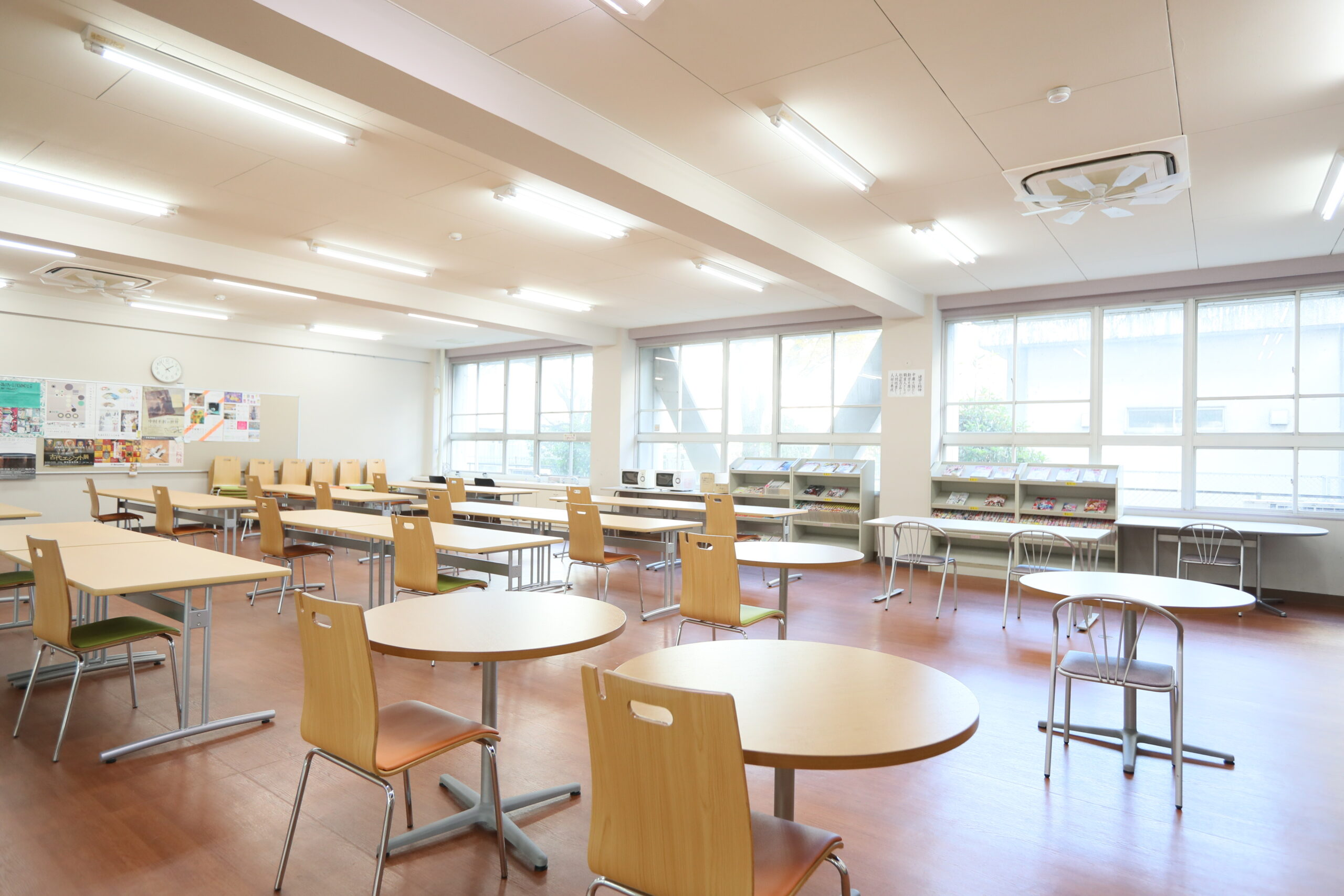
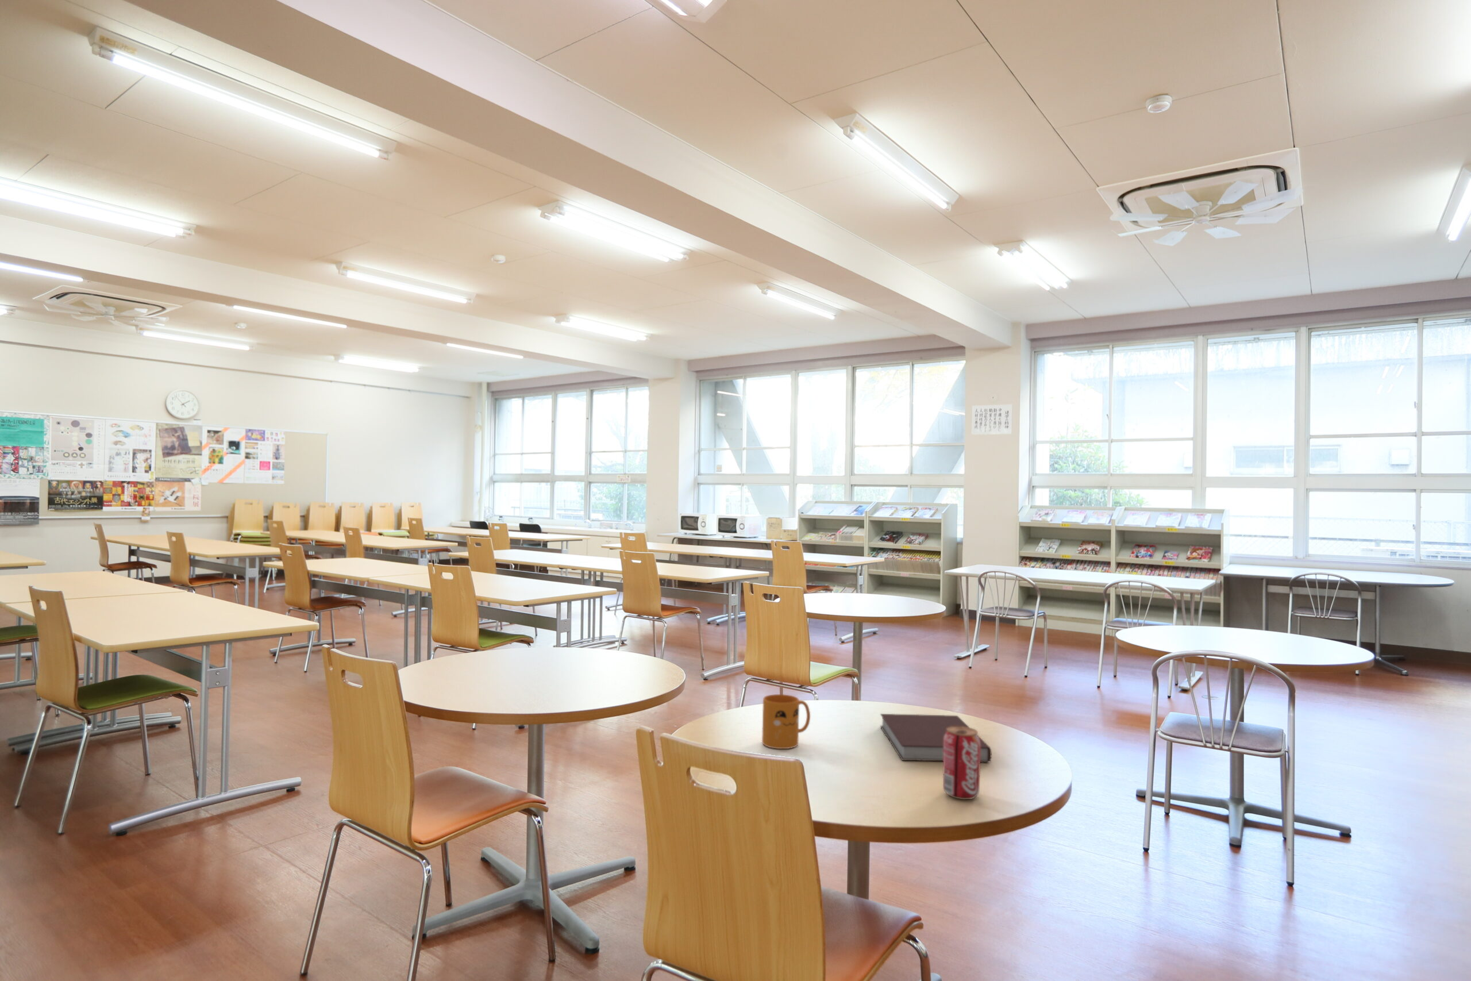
+ notebook (931, 736)
+ mug (787, 719)
+ beverage can (961, 762)
